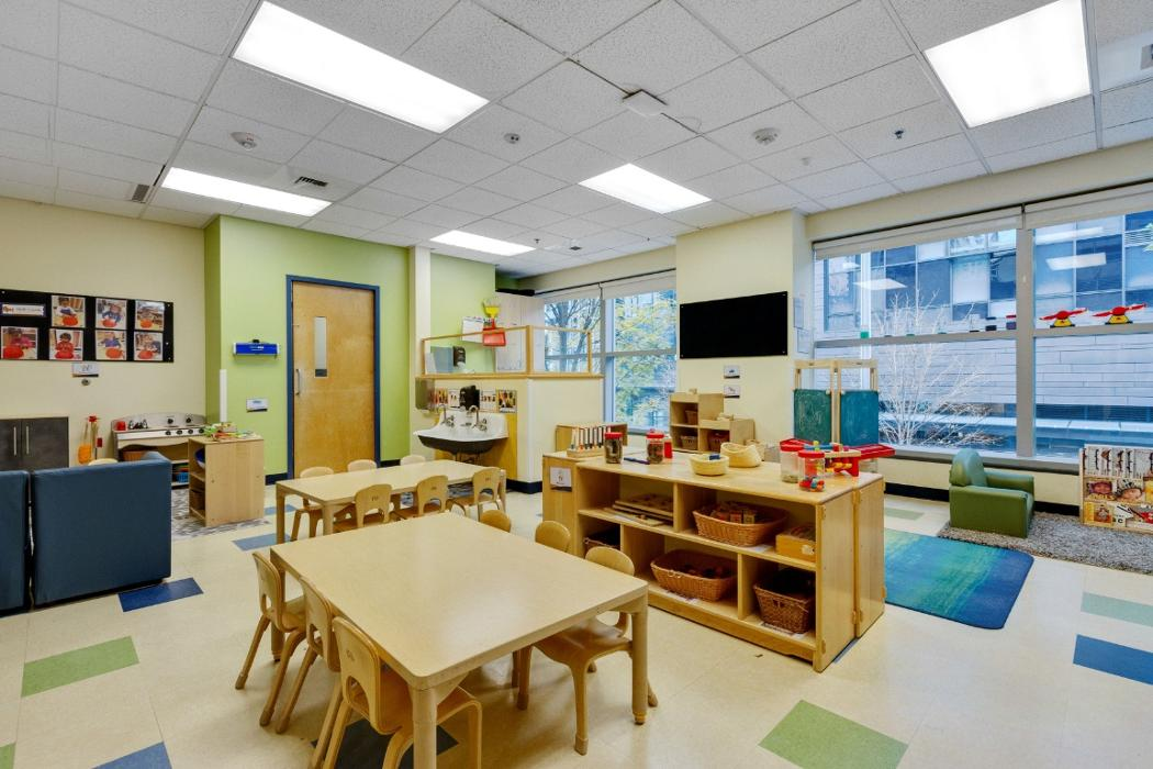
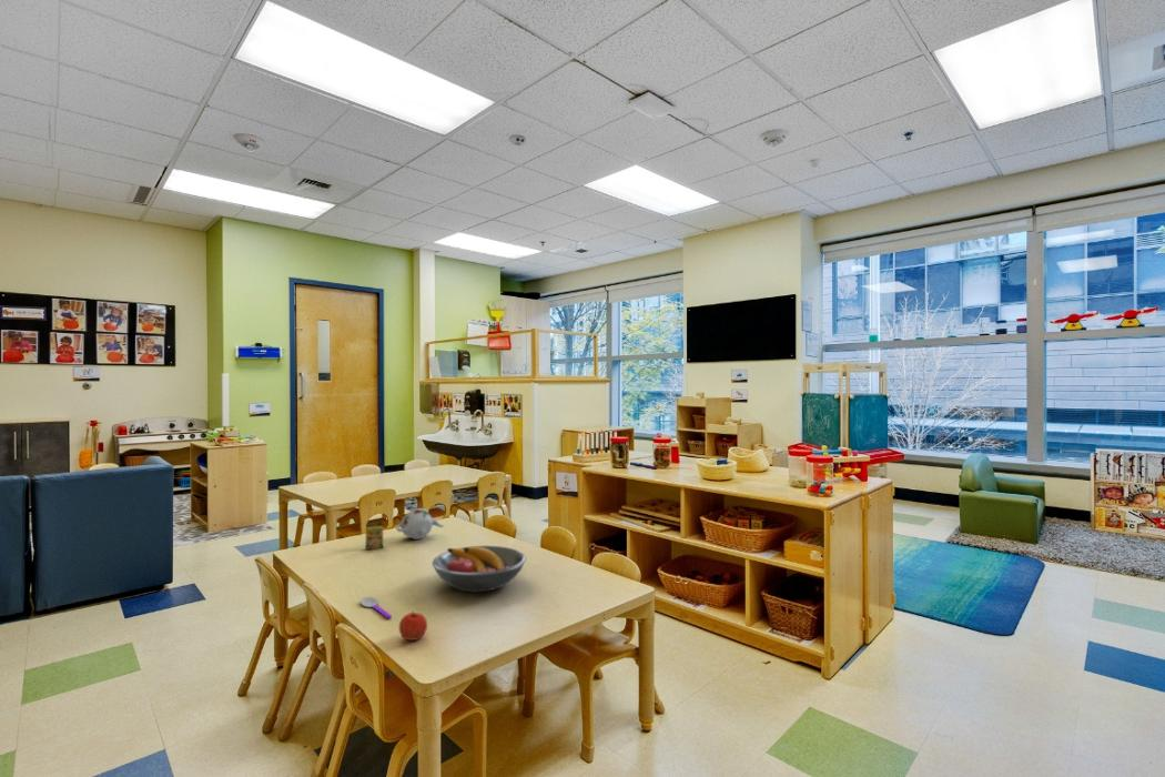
+ crayon box (374, 535)
+ apple (413, 624)
+ spoon (376, 607)
+ fruit bowl (479, 567)
+ teapot (418, 523)
